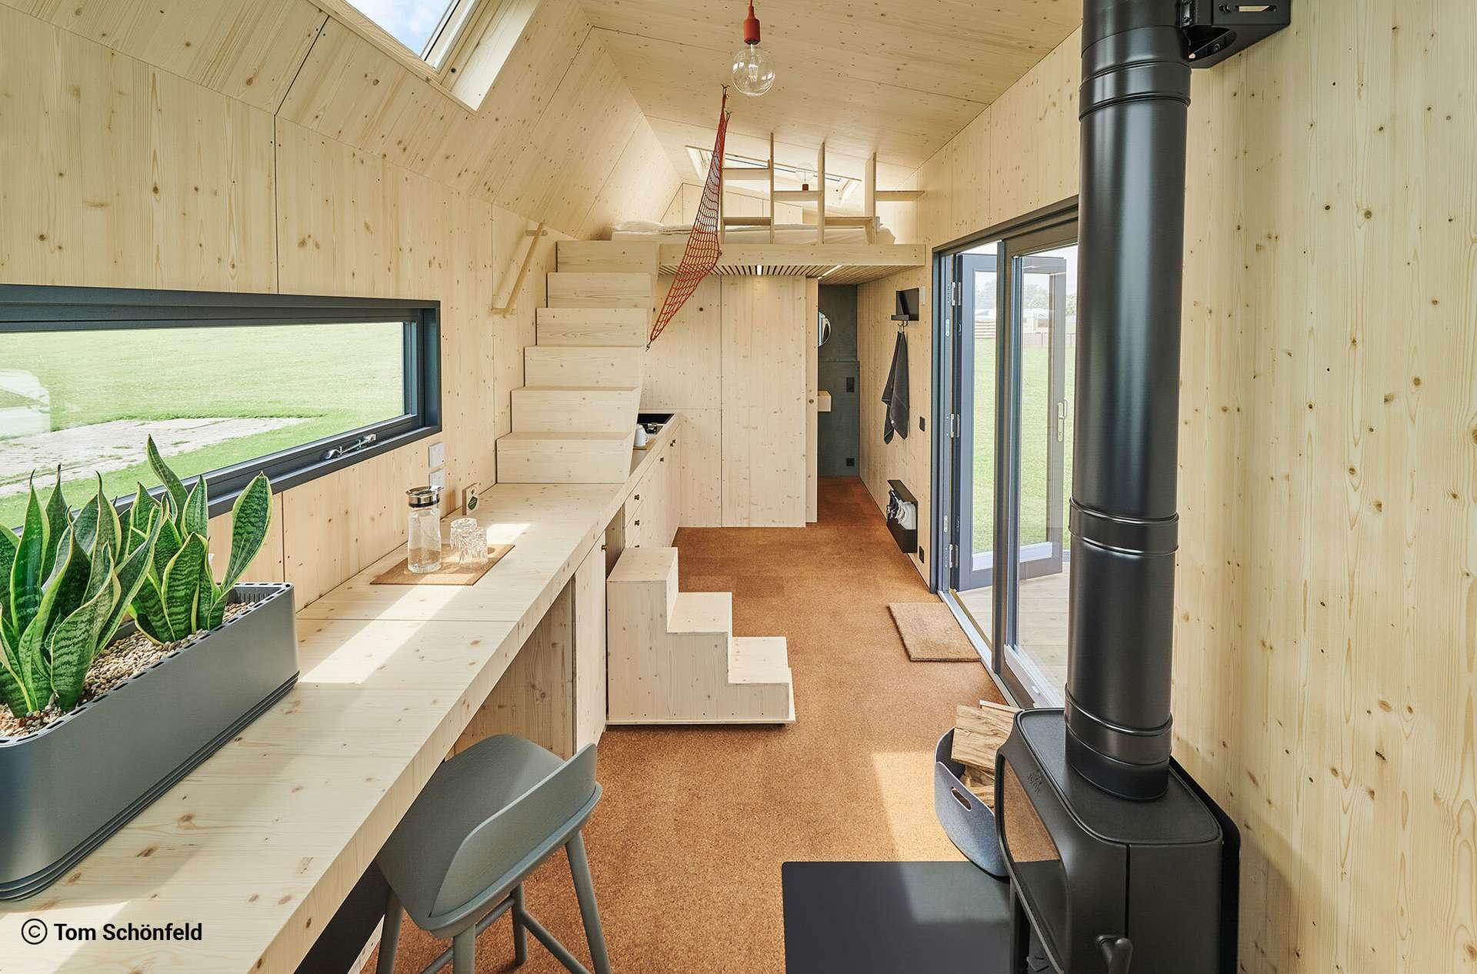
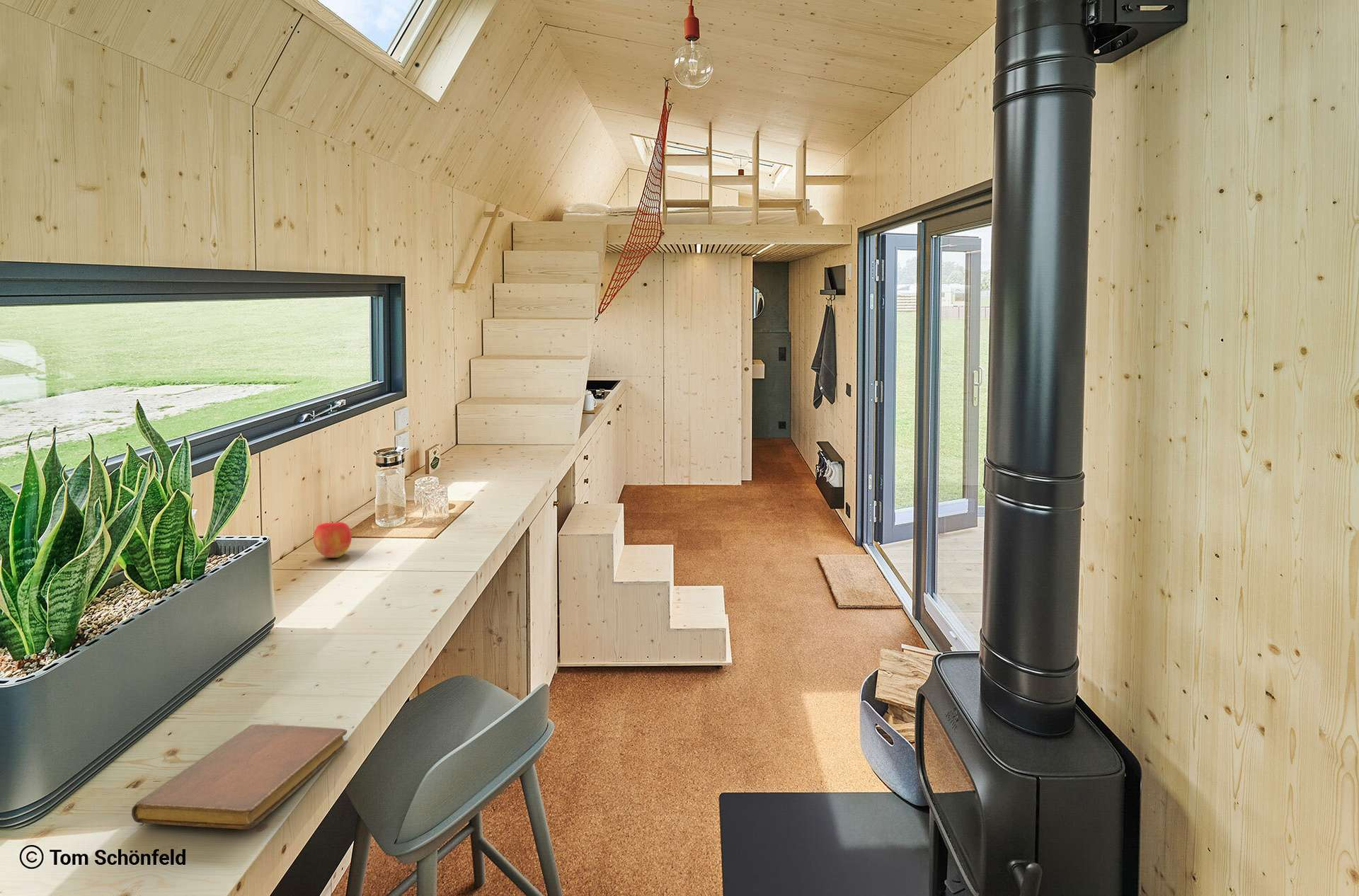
+ notebook (250, 770)
+ apple (333, 539)
